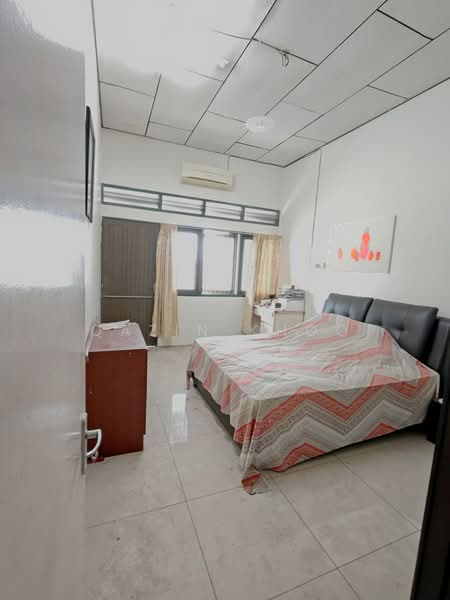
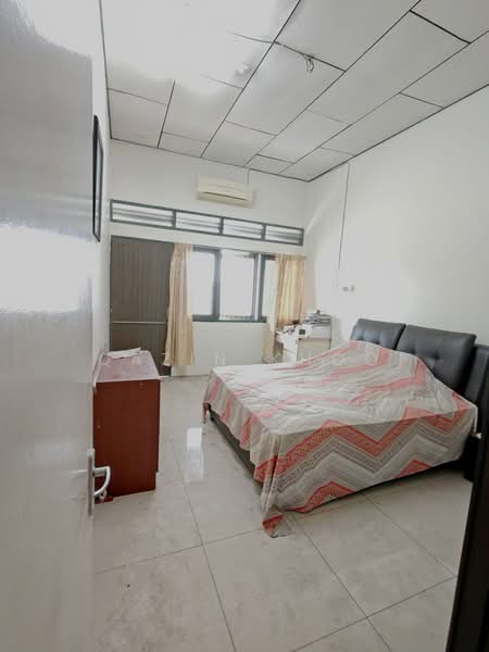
- wall art (357, 247)
- architectural model (260, 123)
